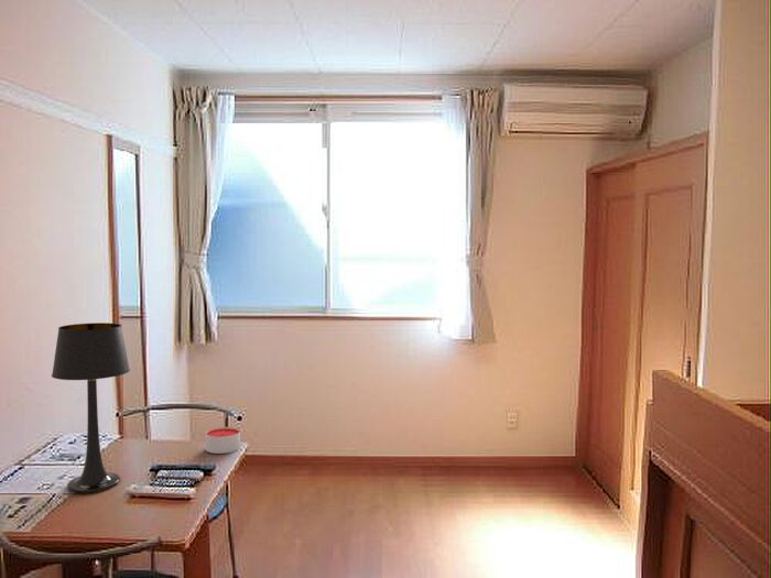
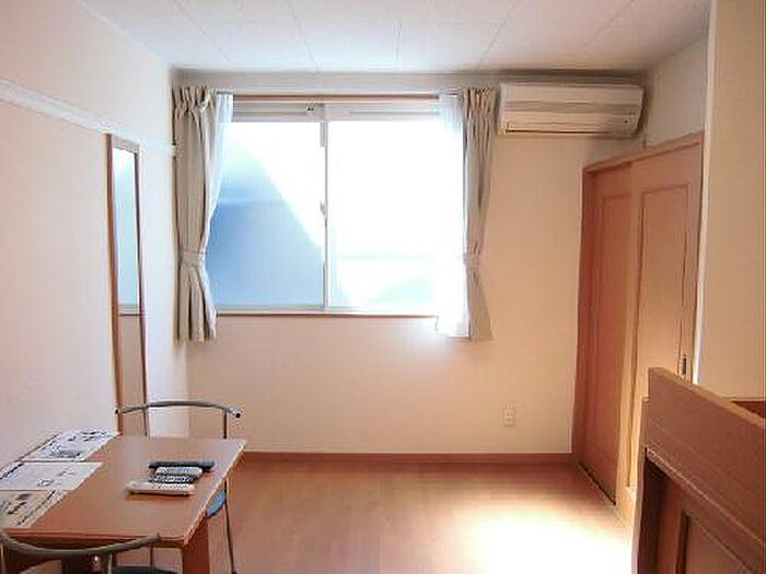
- candle (222, 439)
- table lamp (91, 405)
